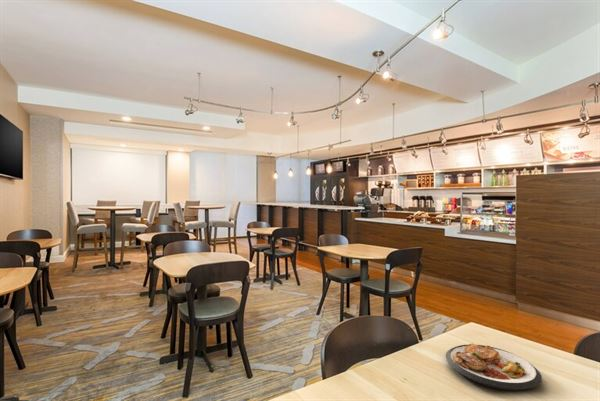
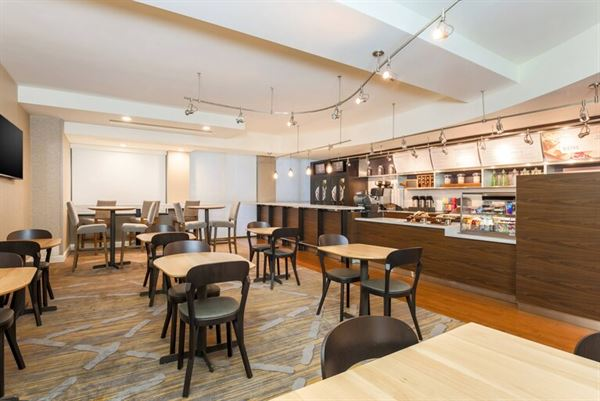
- plate (490, 362)
